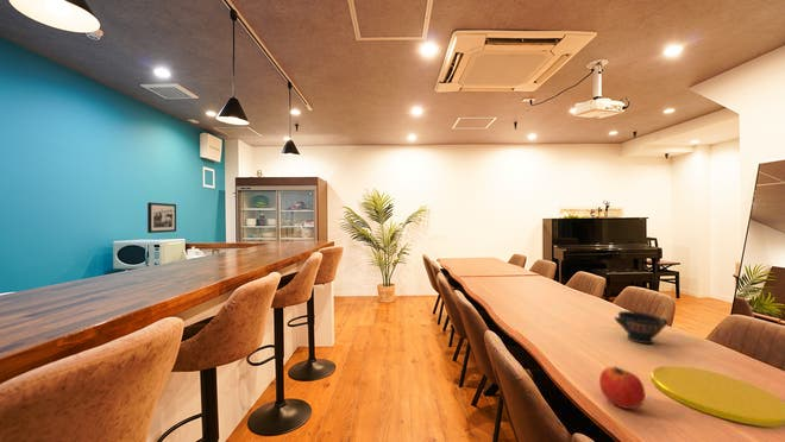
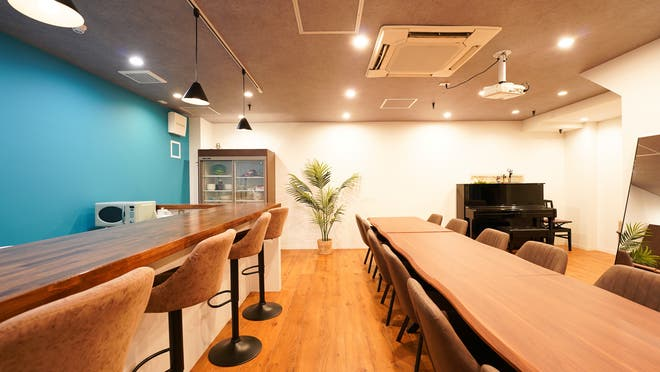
- bowl (640, 328)
- plate (714, 391)
- apple (621, 385)
- picture frame (162, 217)
